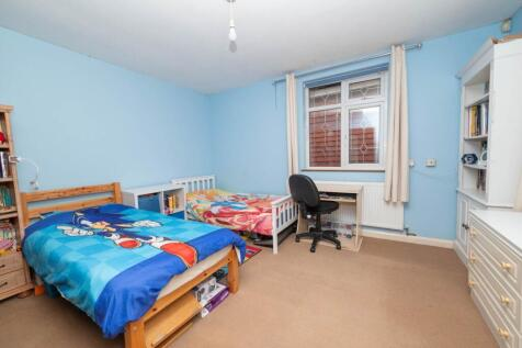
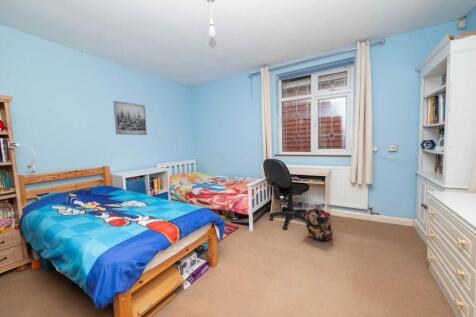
+ backpack (318, 222)
+ wall art (131, 119)
